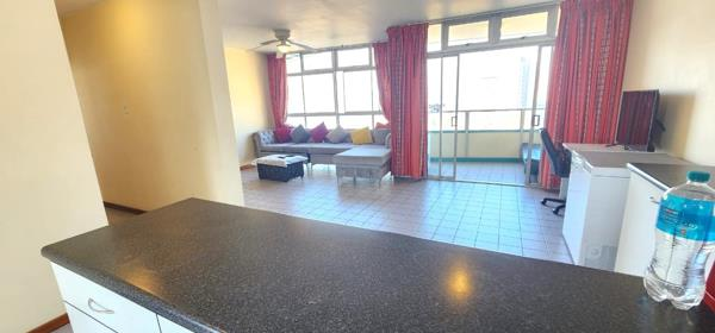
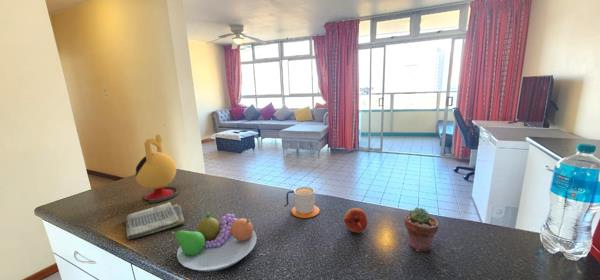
+ fruit (355, 219)
+ mug (304, 200)
+ kettle (155, 166)
+ dish towel (155, 218)
+ fruit bowl (214, 236)
+ potted succulent (420, 227)
